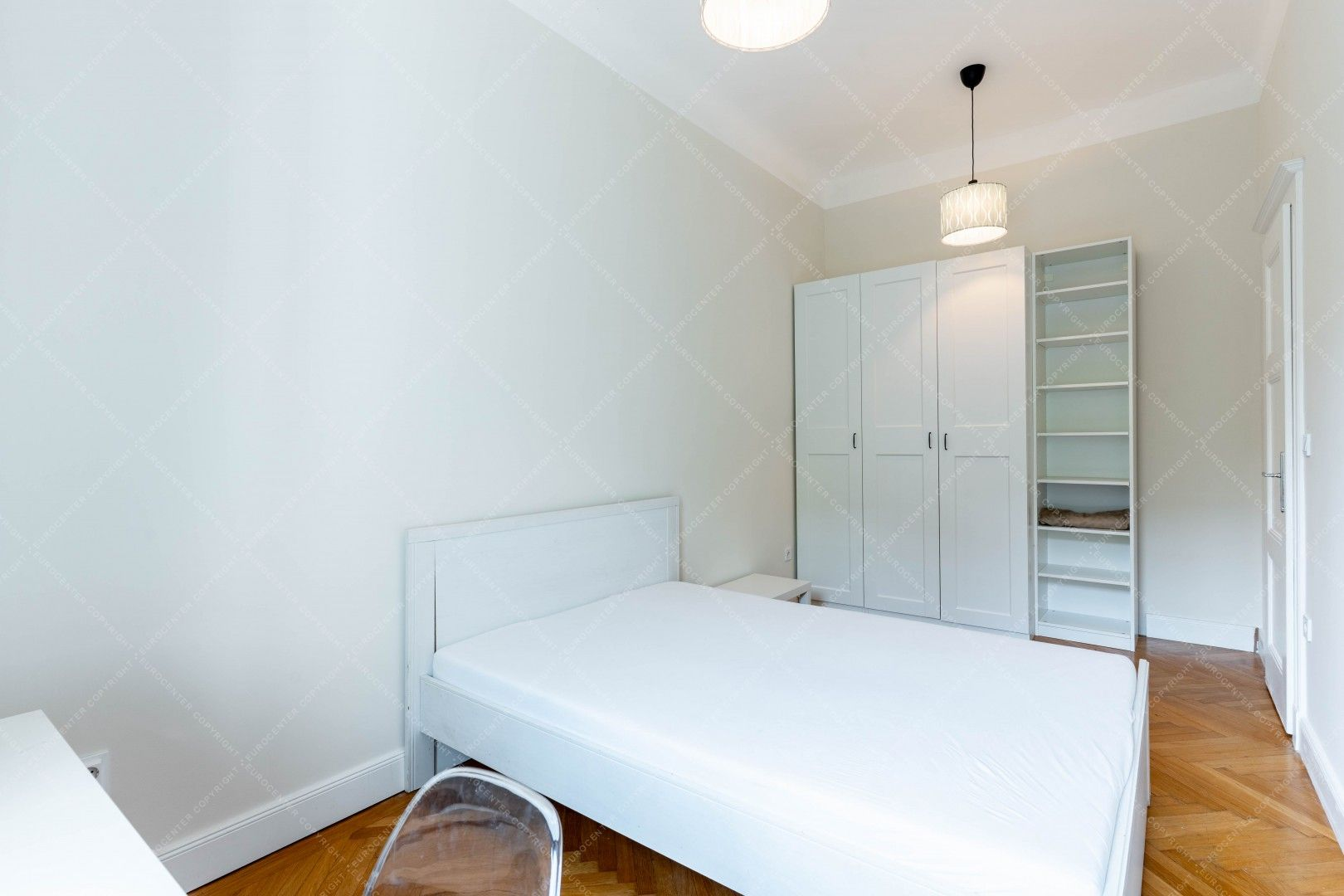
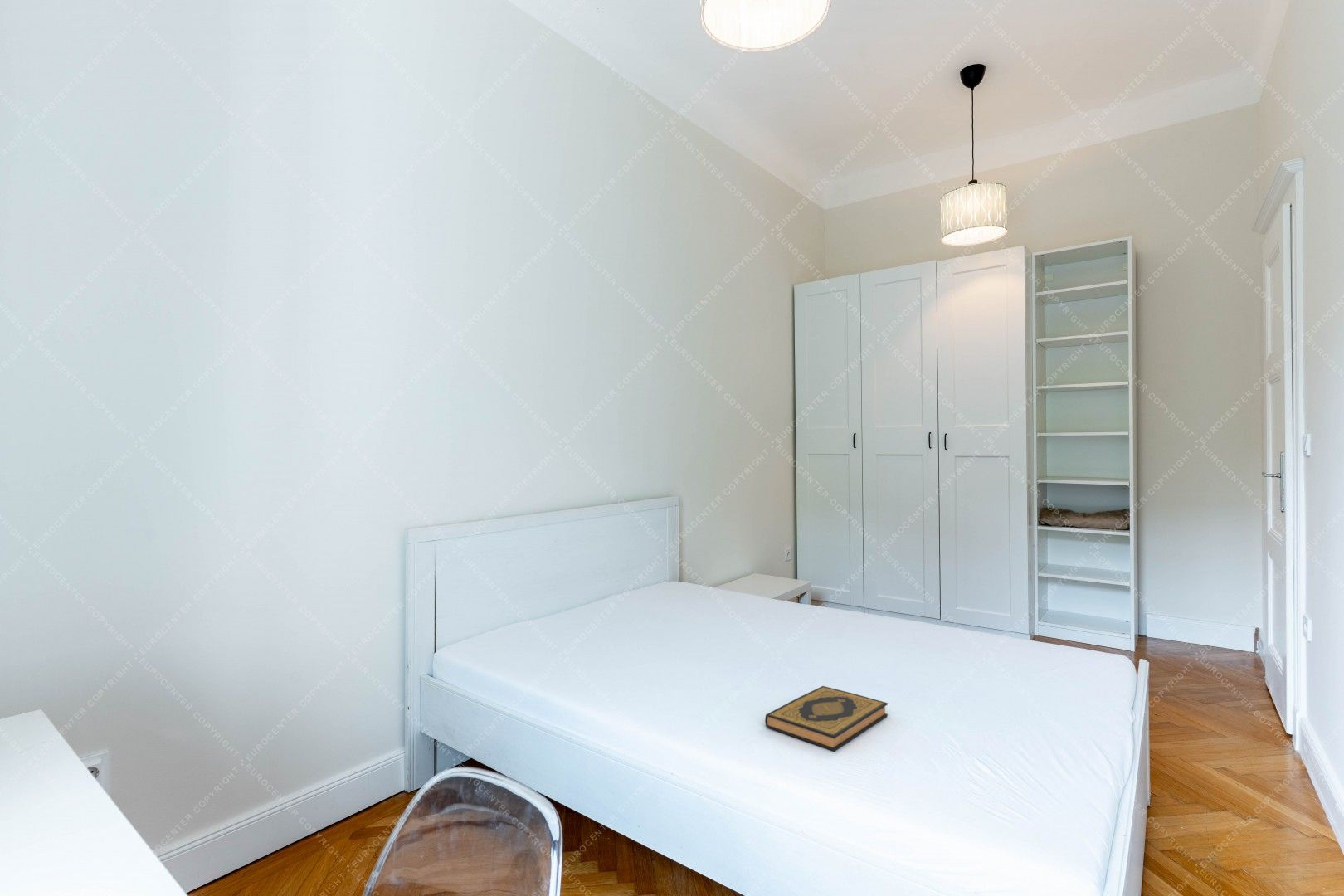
+ hardback book (827, 714)
